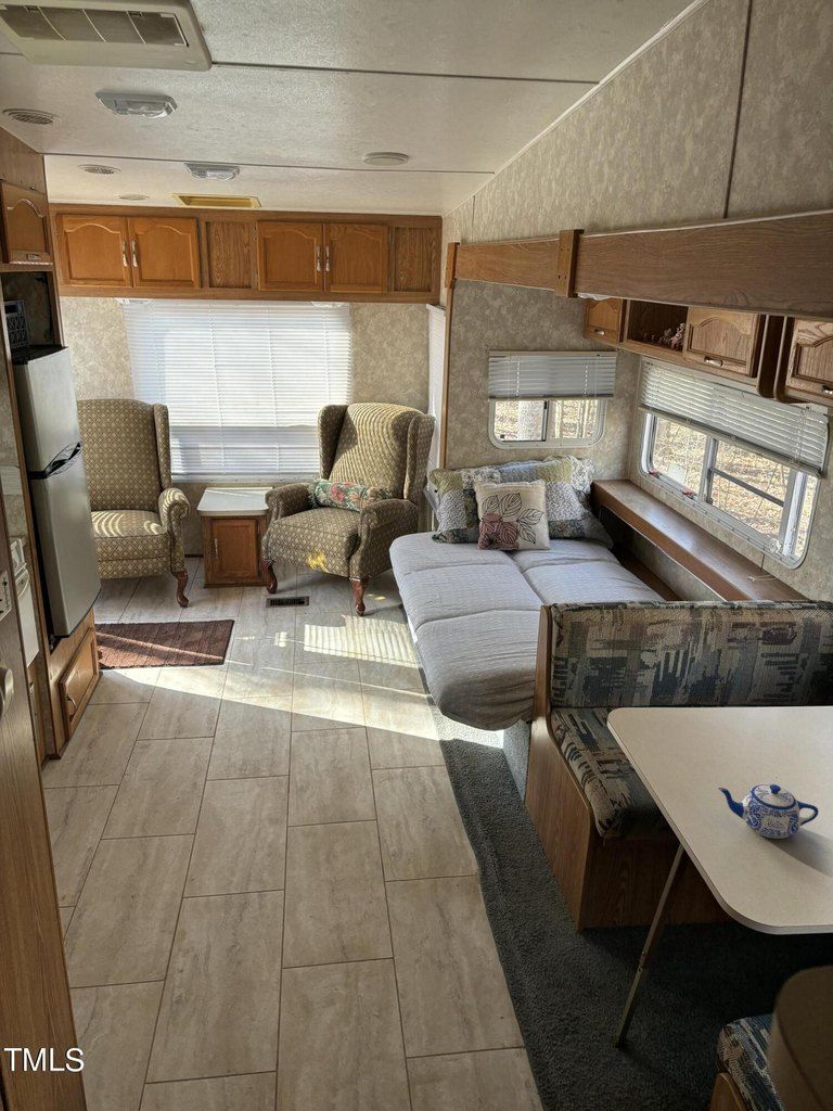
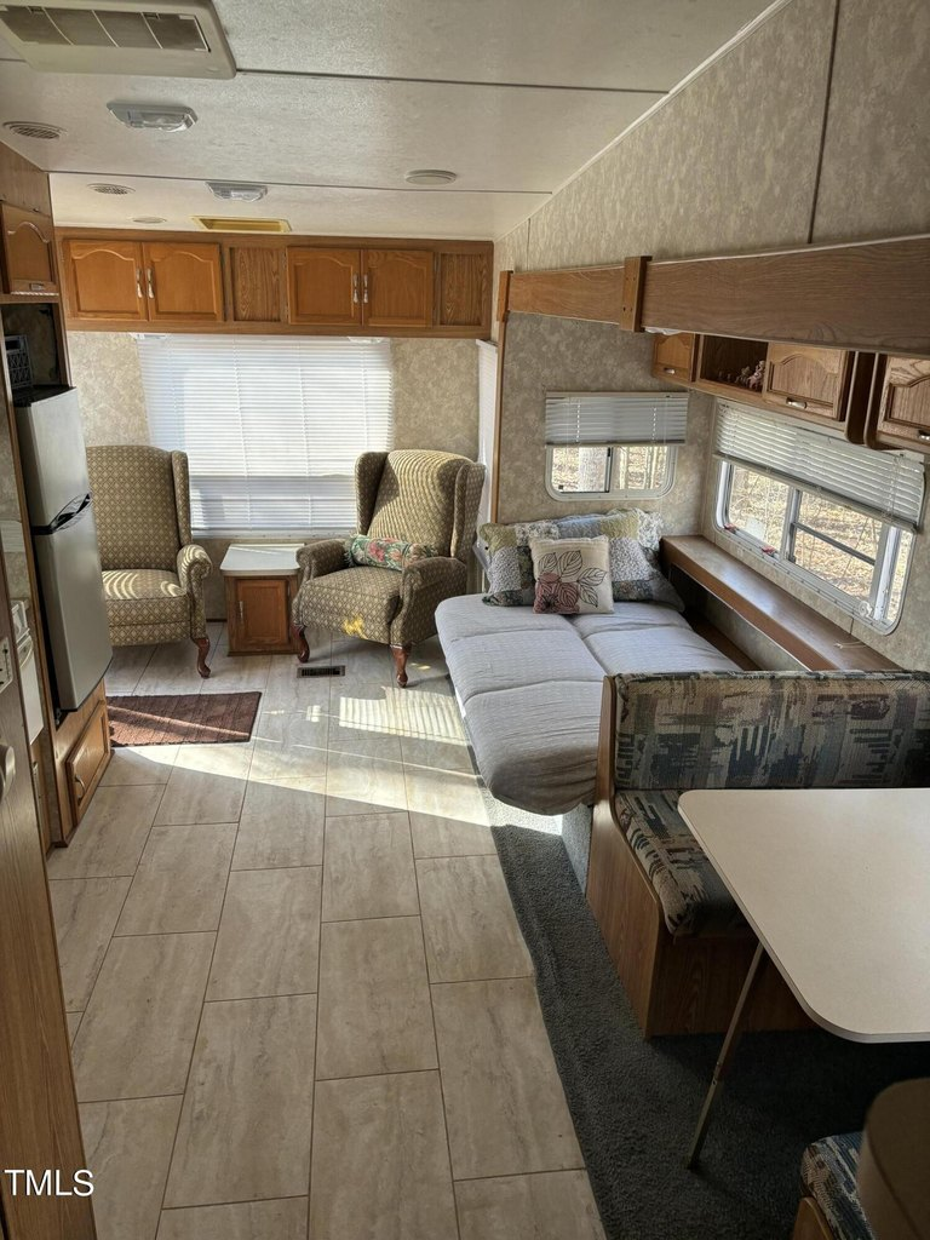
- teapot (766, 805)
